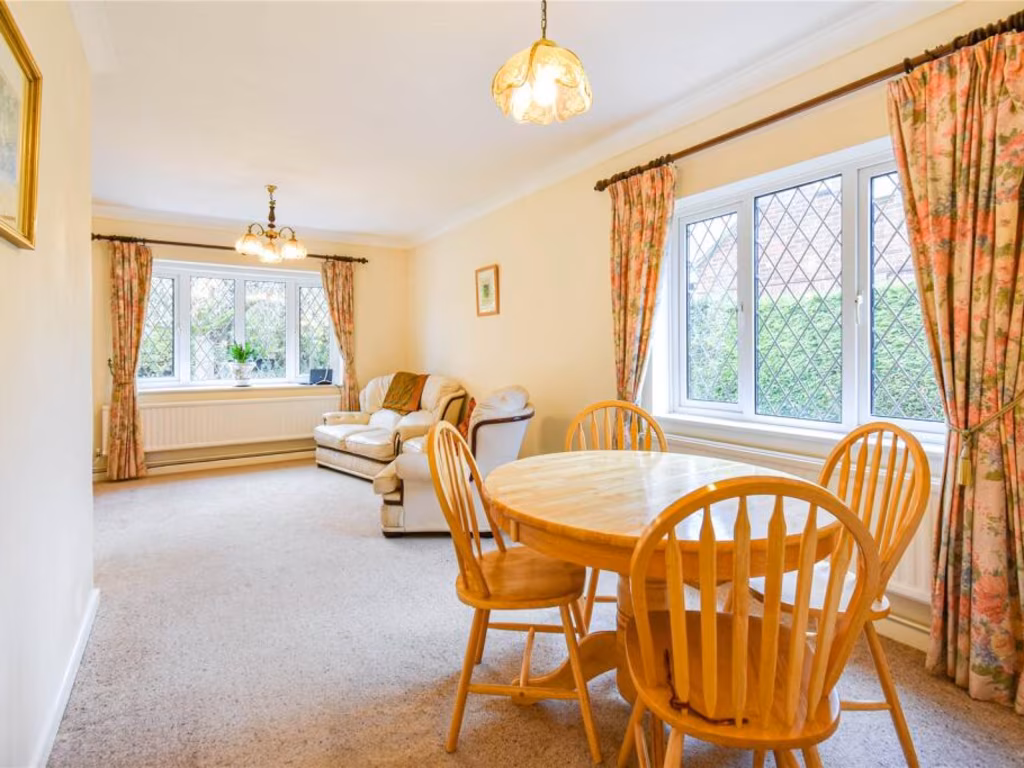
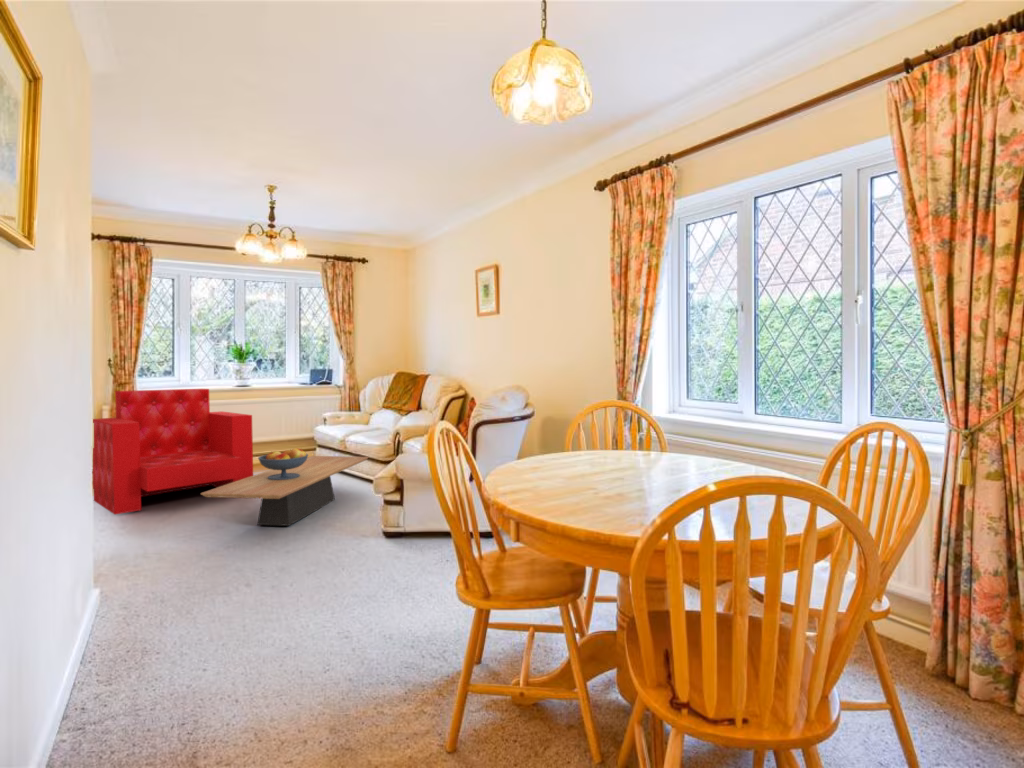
+ armchair (178, 444)
+ fruit bowl (283, 462)
+ coffee table (299, 491)
